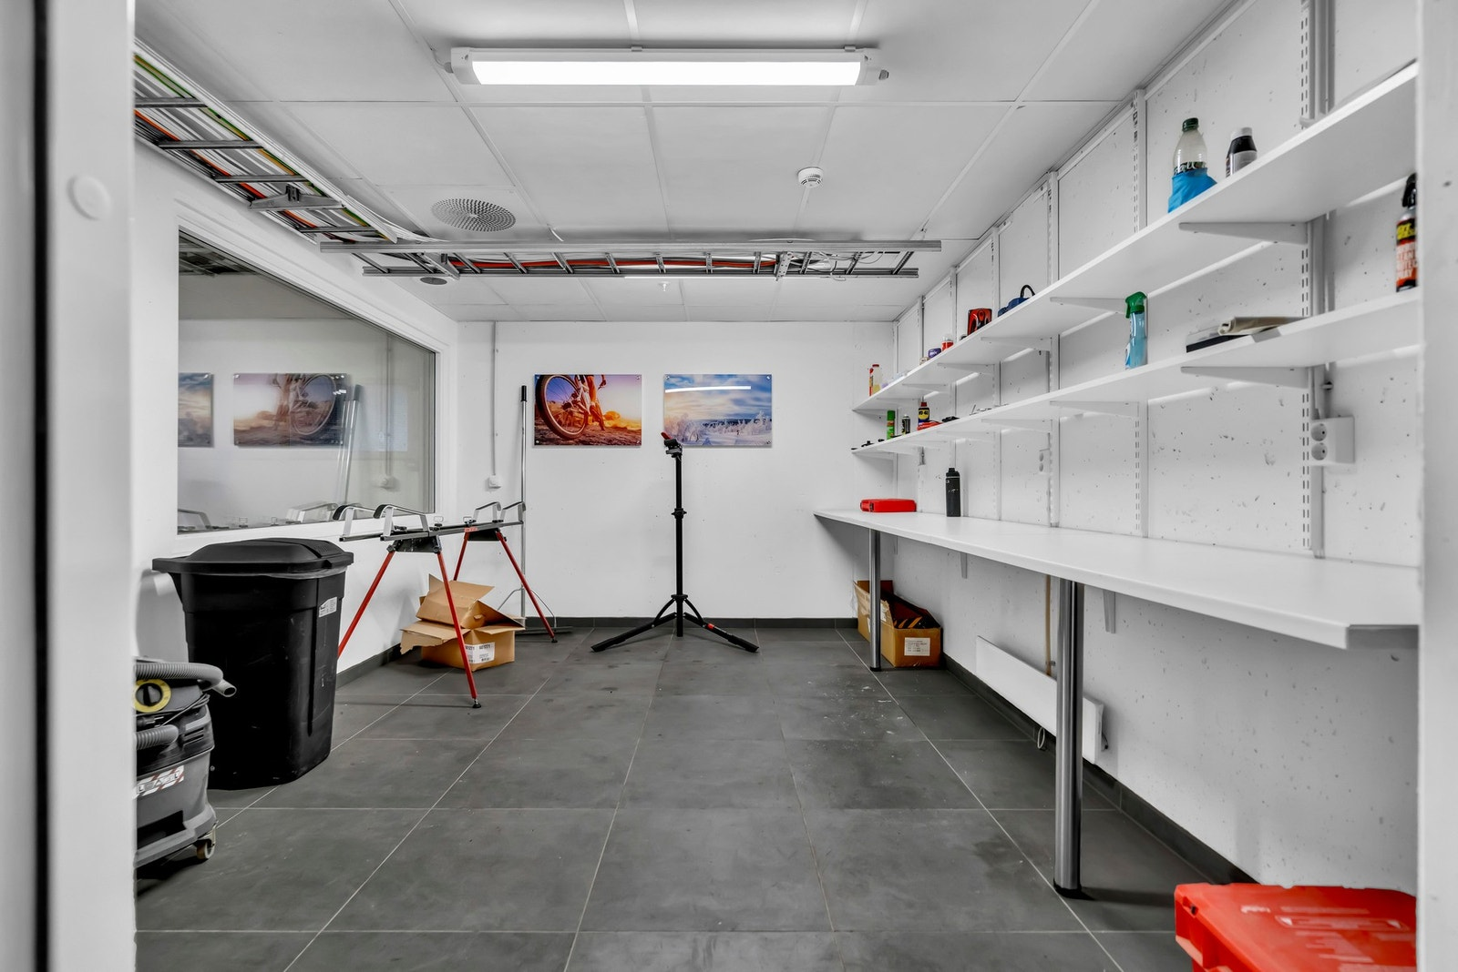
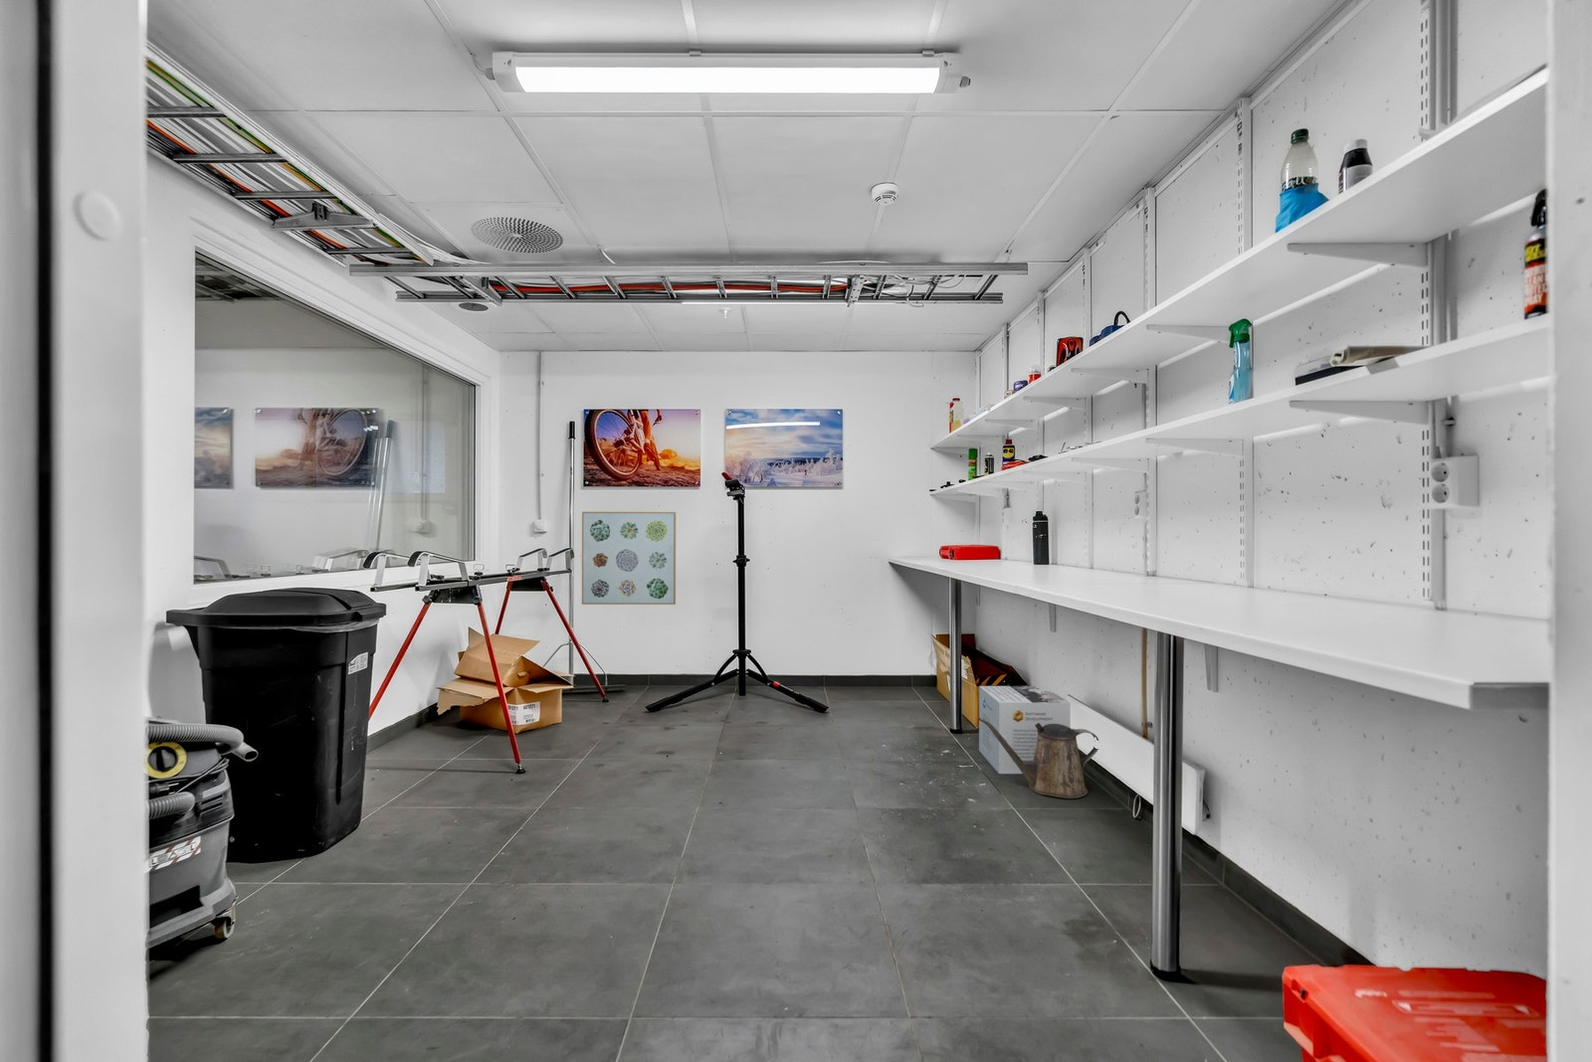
+ cardboard box (1022, 727)
+ wall art (628, 558)
+ watering can (1038, 753)
